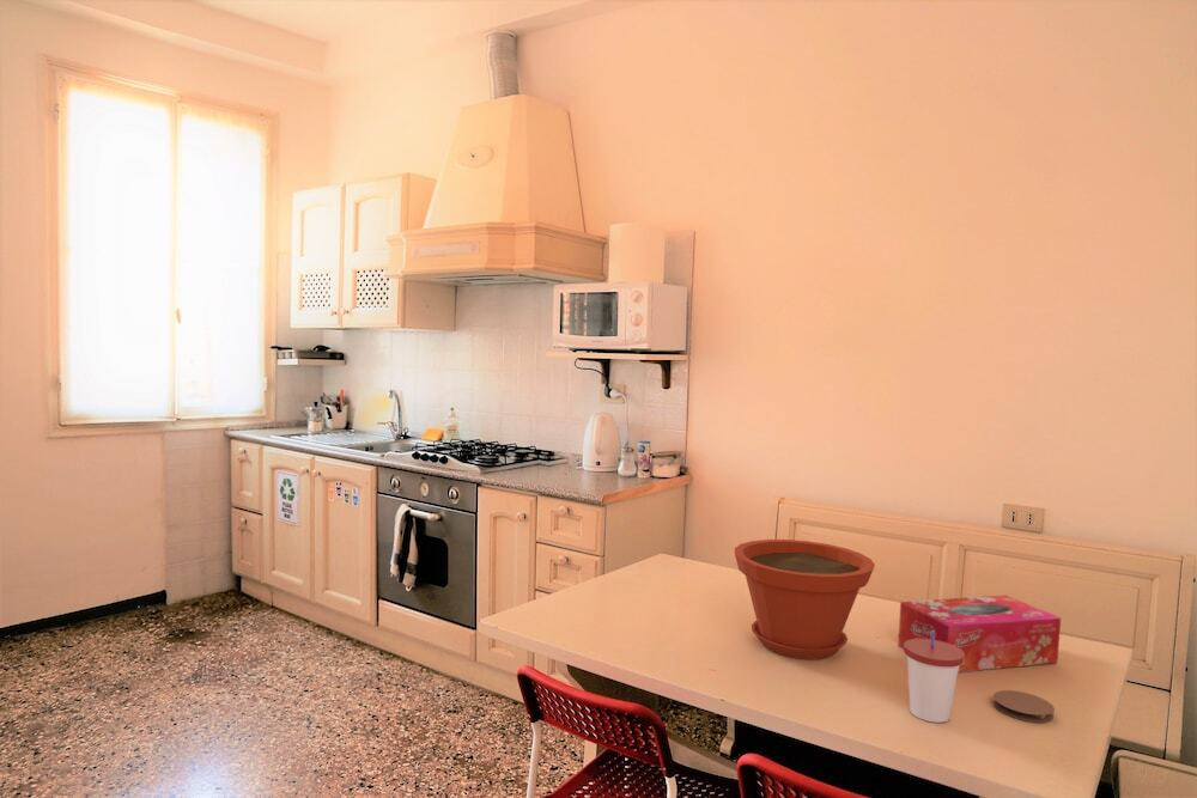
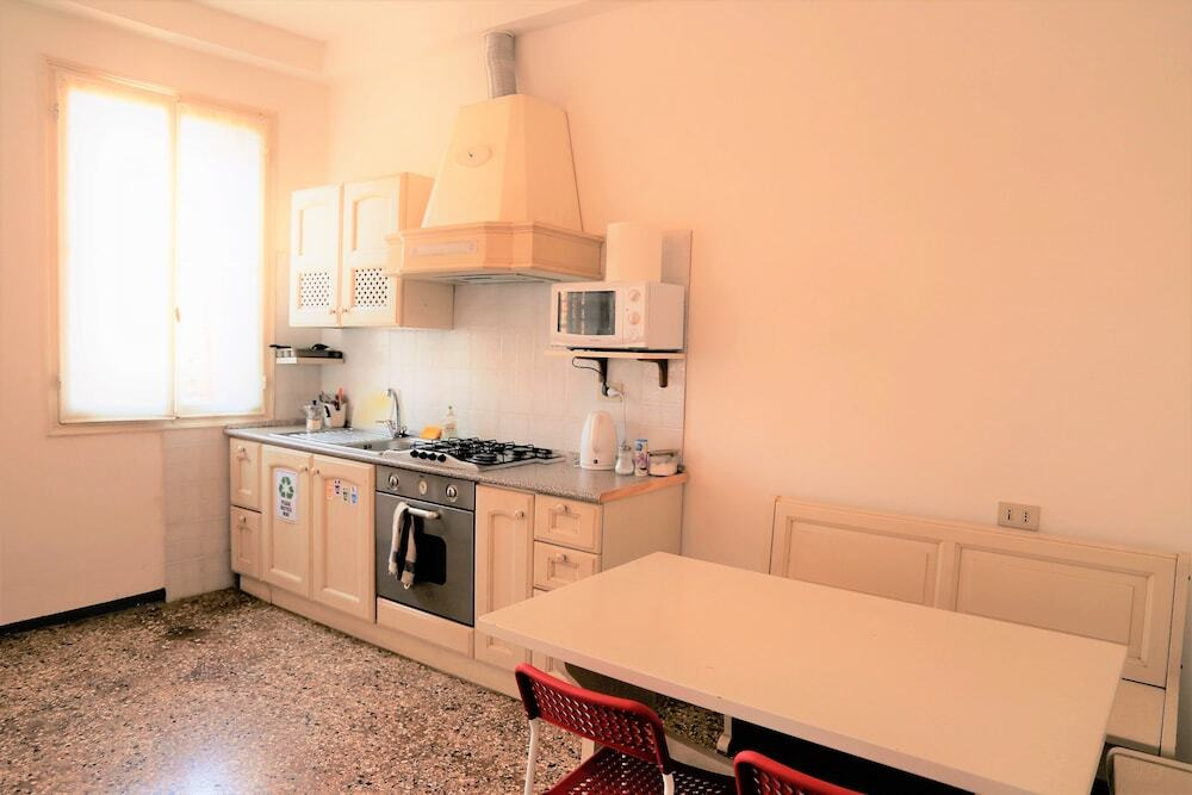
- coaster (1022, 705)
- plant pot (800, 601)
- tissue box (977, 632)
- cup (931, 672)
